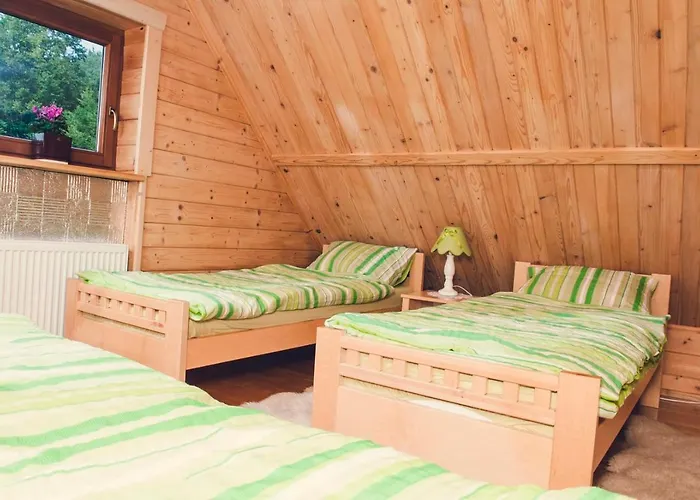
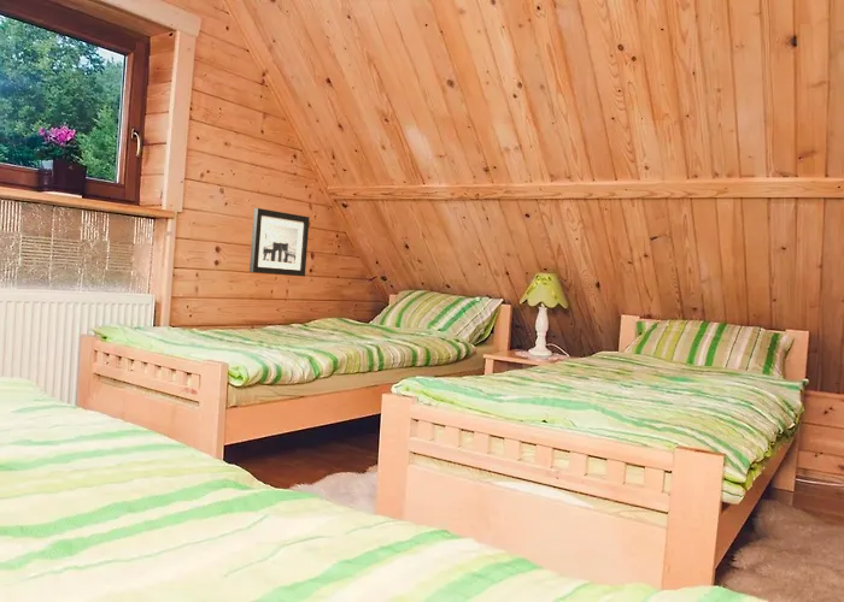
+ wall art (280, 243)
